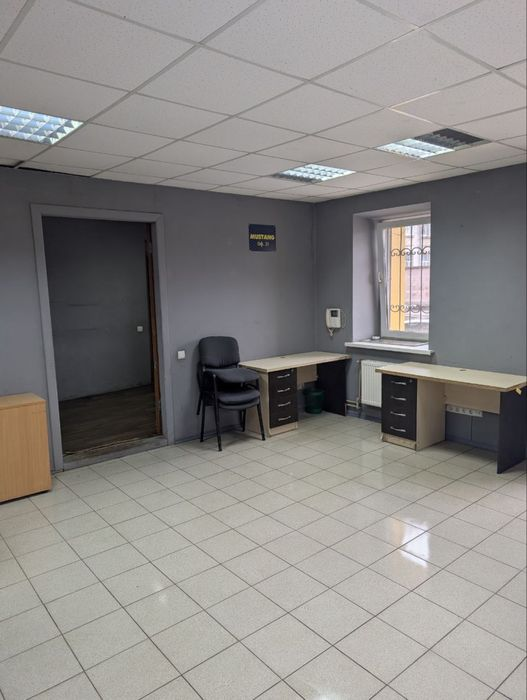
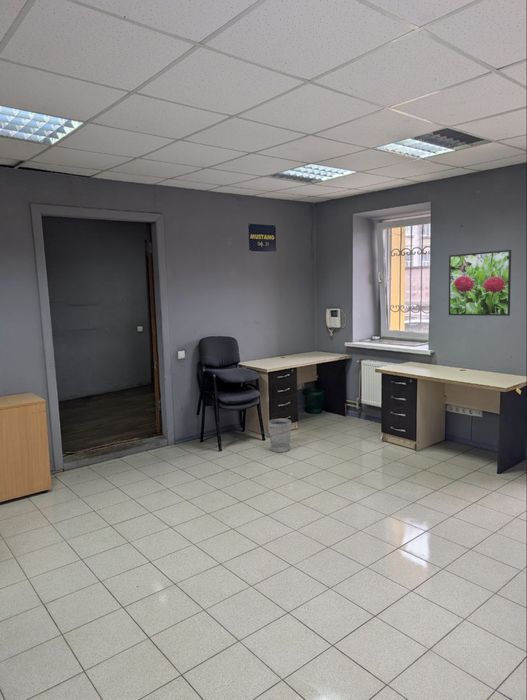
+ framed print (478, 284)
+ wastebasket (280, 435)
